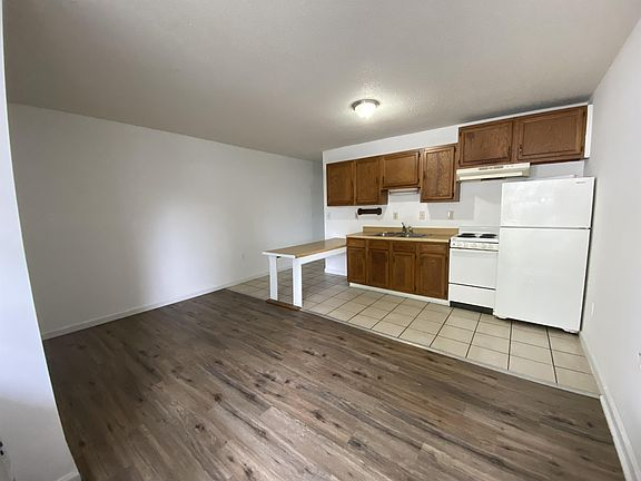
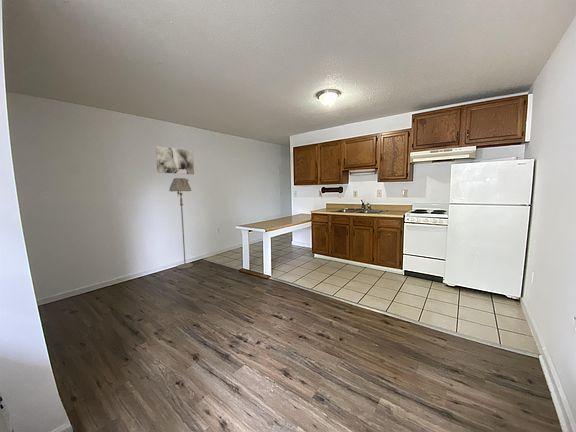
+ wall art (176, 161)
+ floor lamp (182, 223)
